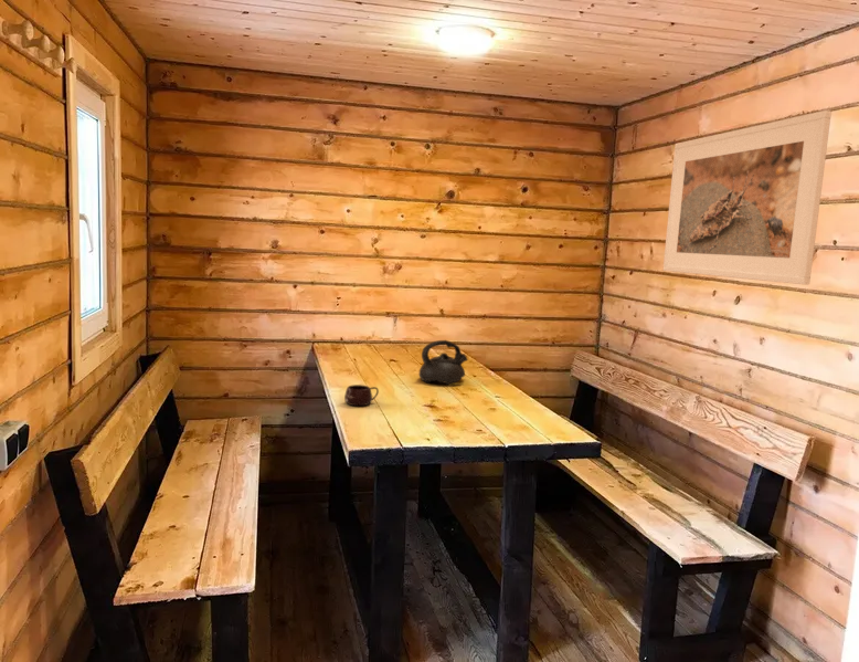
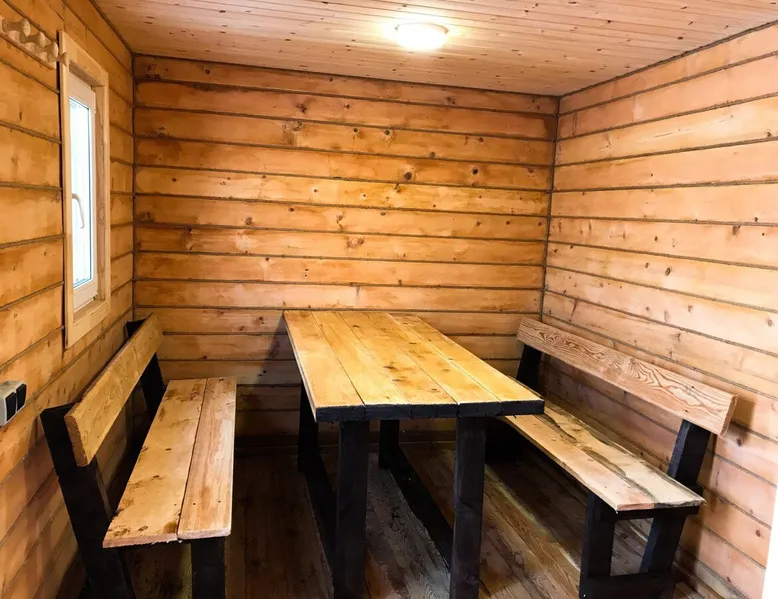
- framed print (732, 203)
- mug (361, 395)
- teapot (444, 360)
